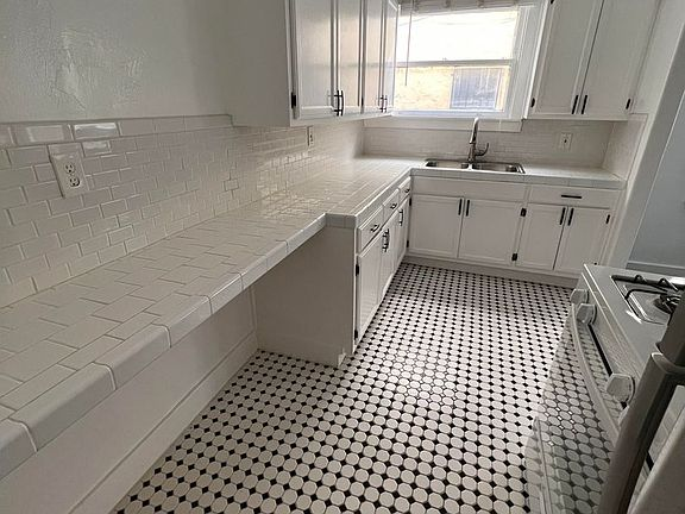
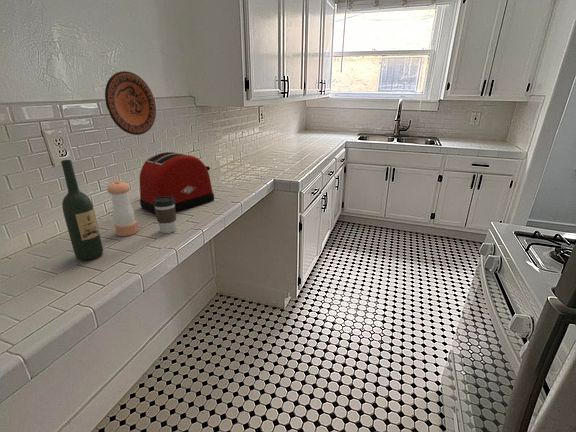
+ coffee cup (166, 214)
+ decorative plate (131, 104)
+ pepper shaker (122, 207)
+ wine bottle (78, 210)
+ toaster (177, 179)
